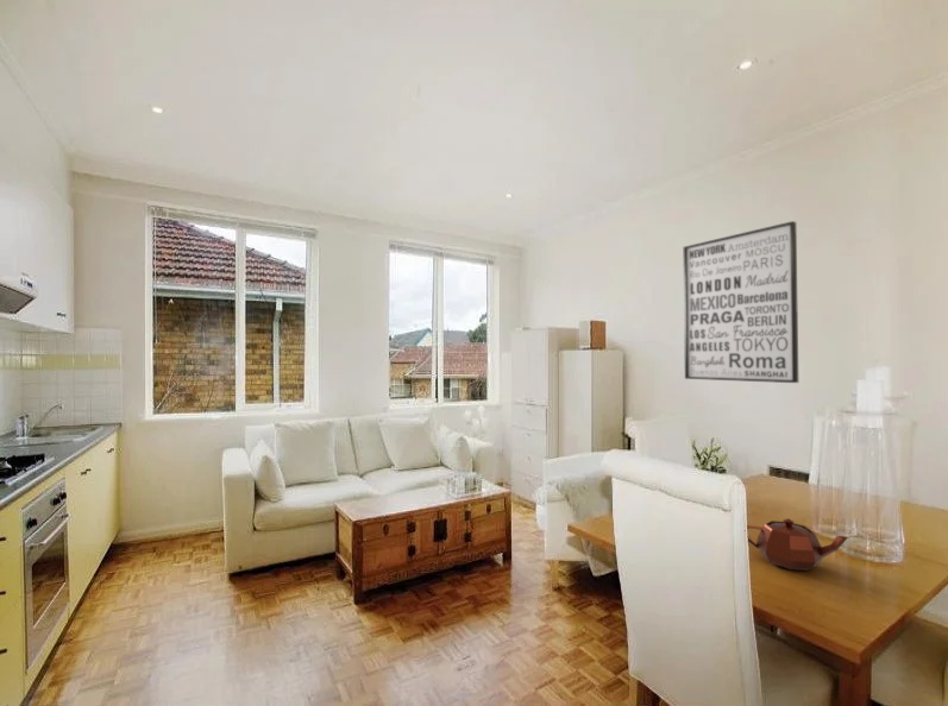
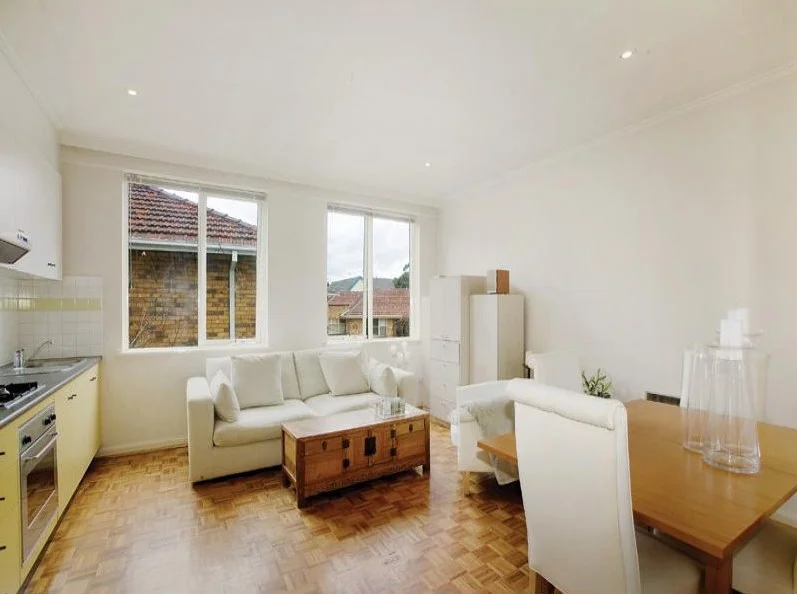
- wall art (735, 308)
- teapot (792, 541)
